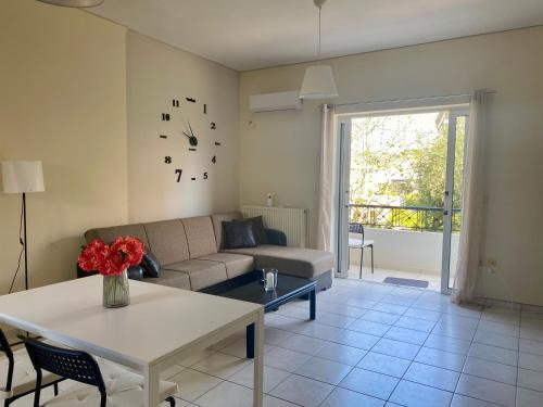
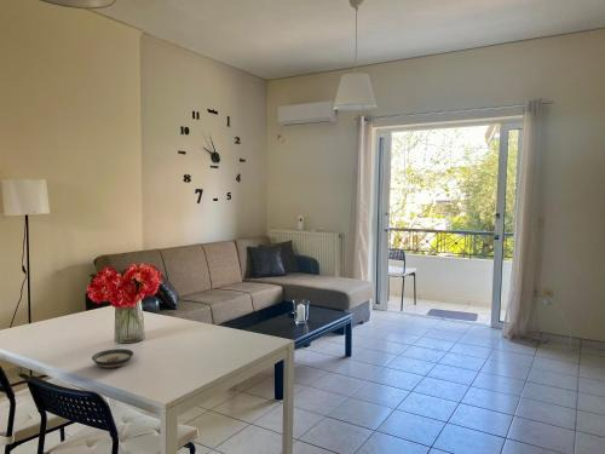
+ saucer (113, 360)
